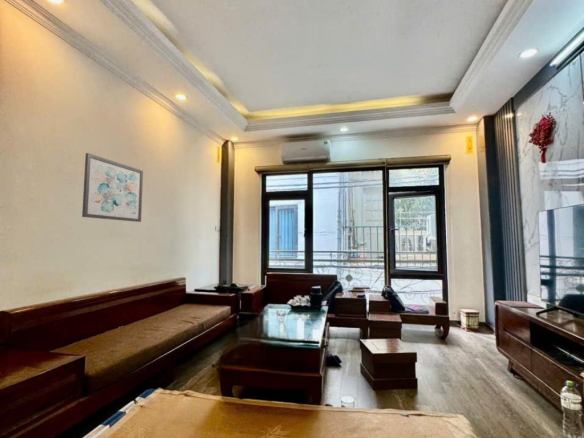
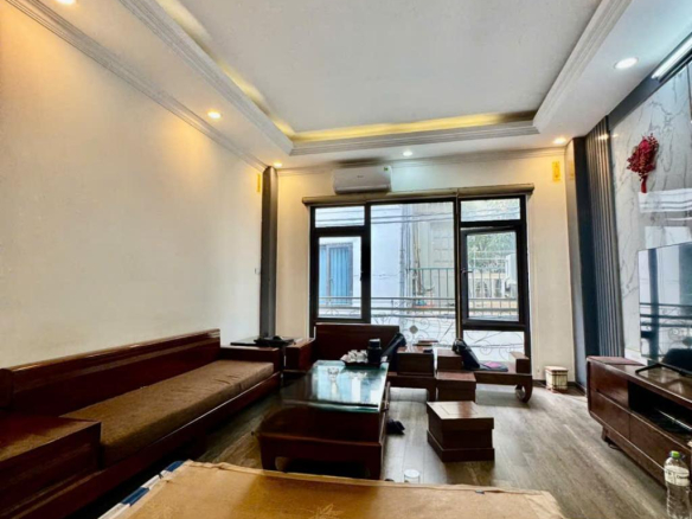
- wall art (116, 191)
